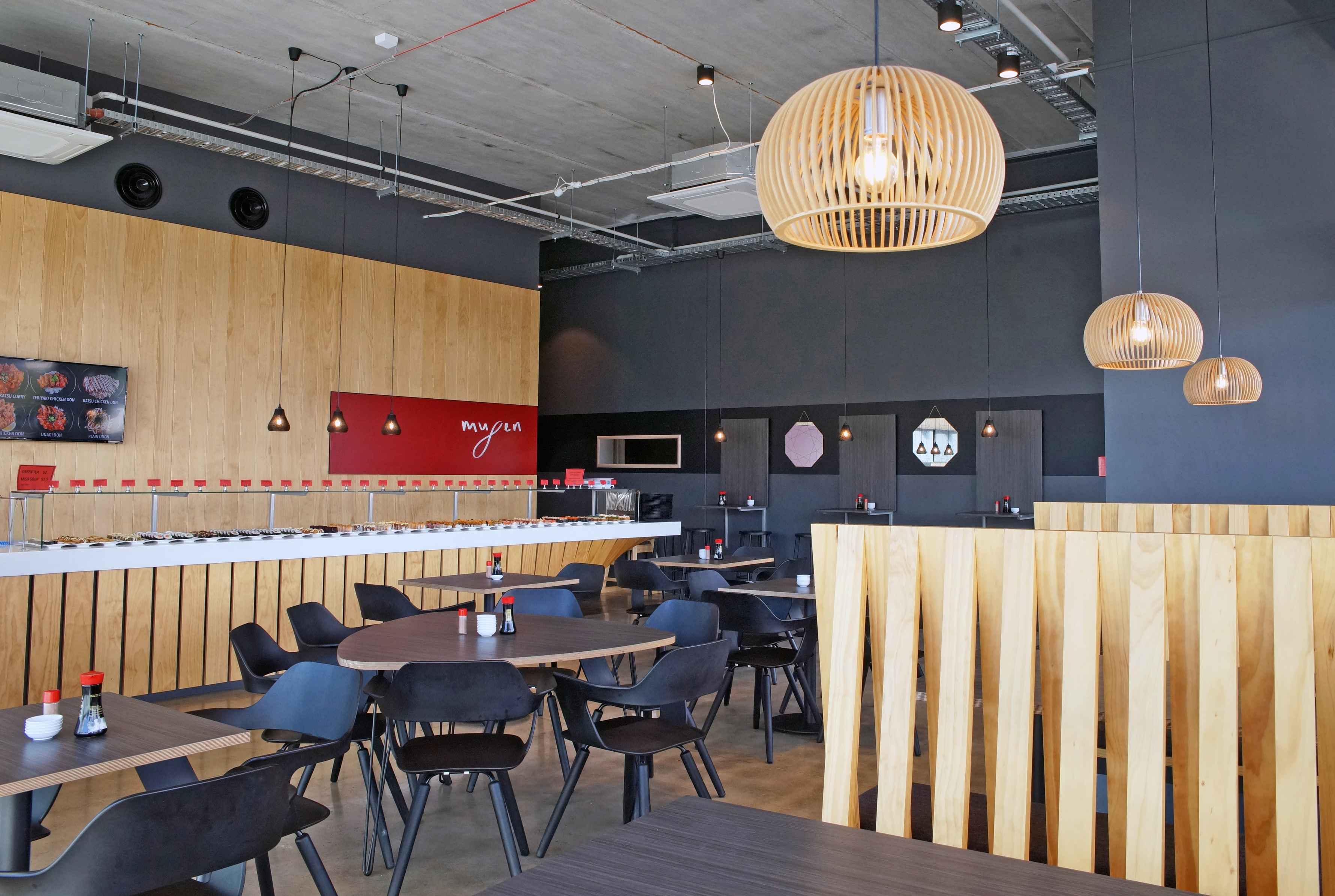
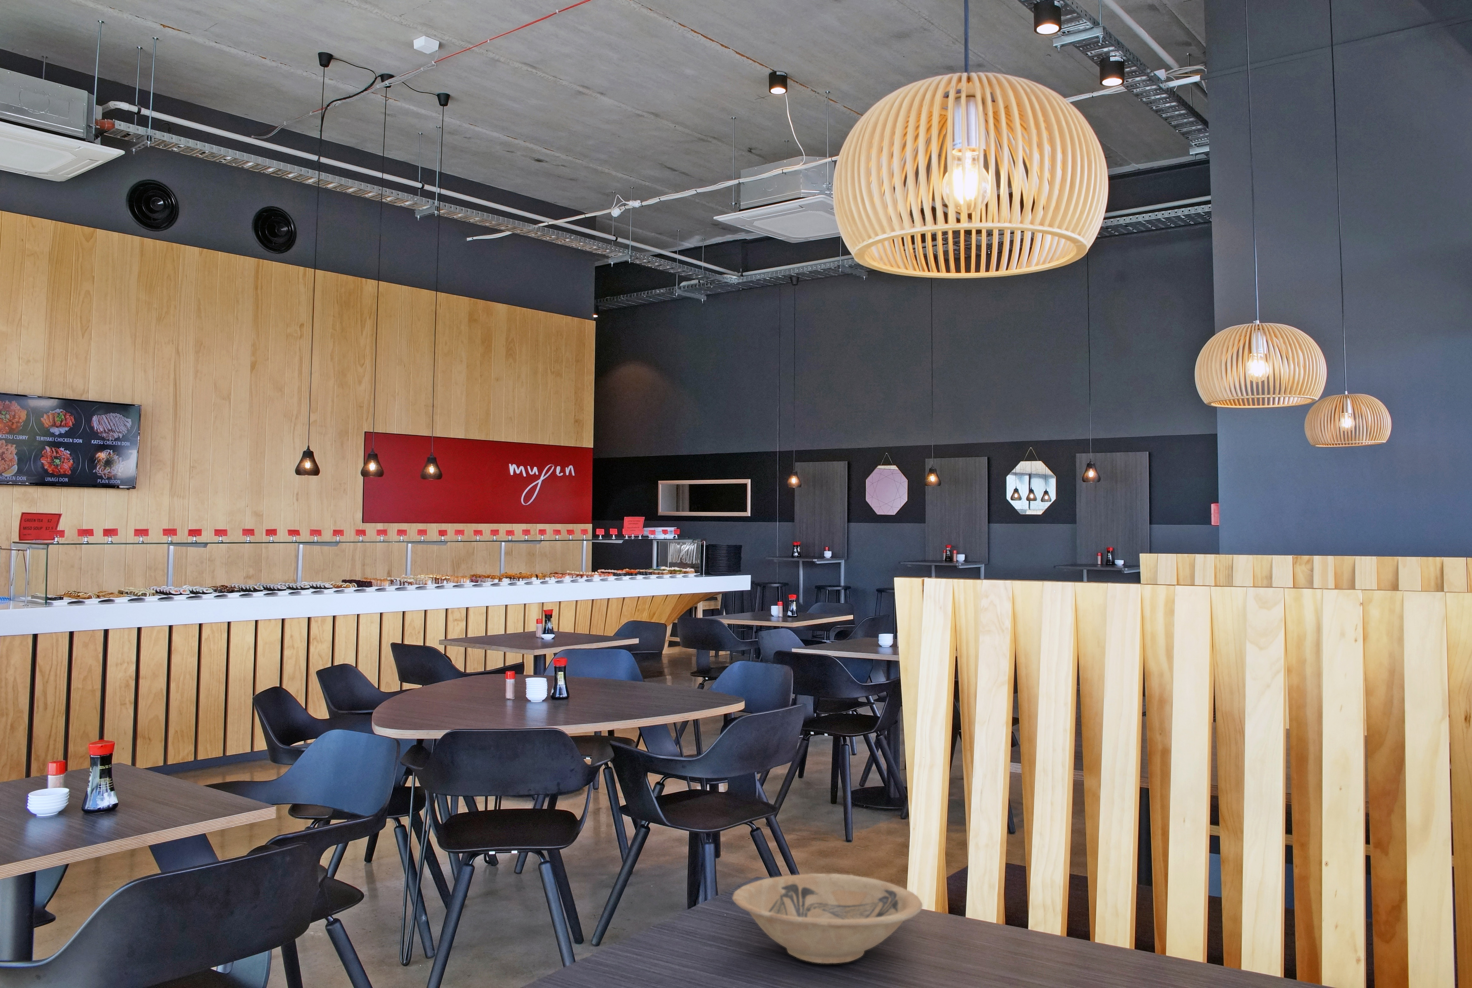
+ bowl (826, 921)
